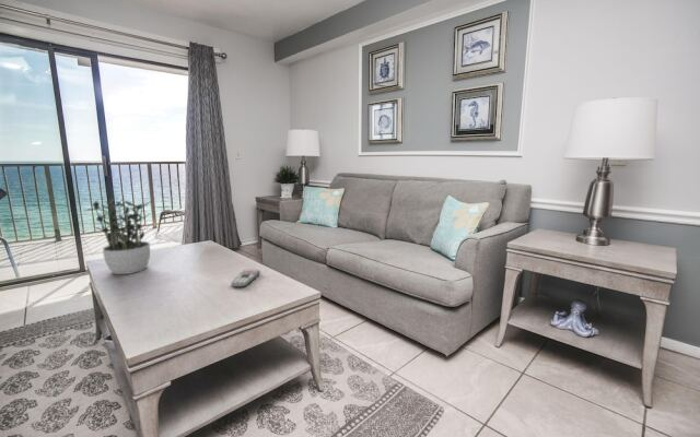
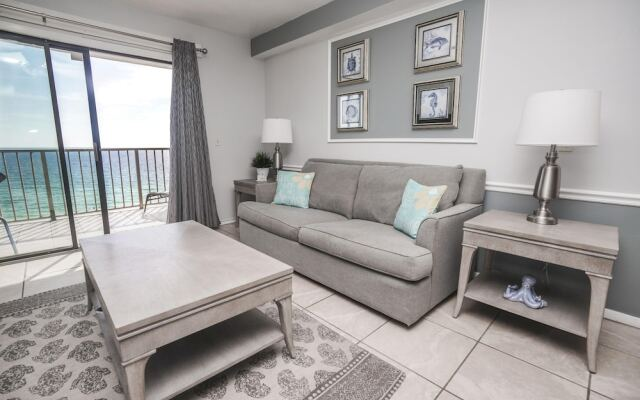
- potted plant (122, 233)
- remote control (245, 277)
